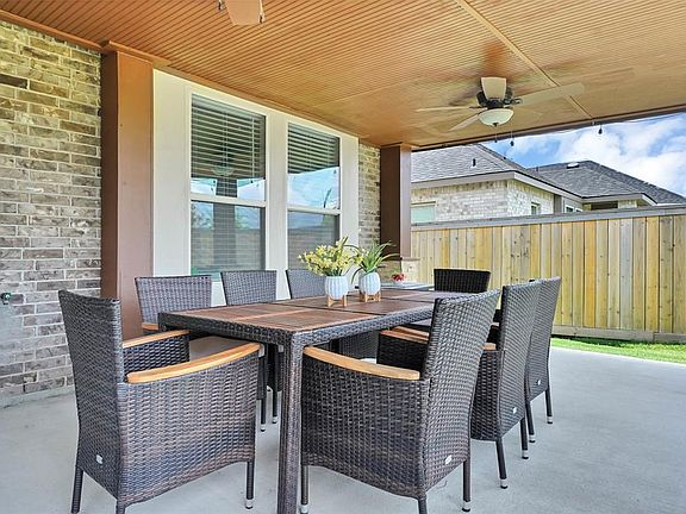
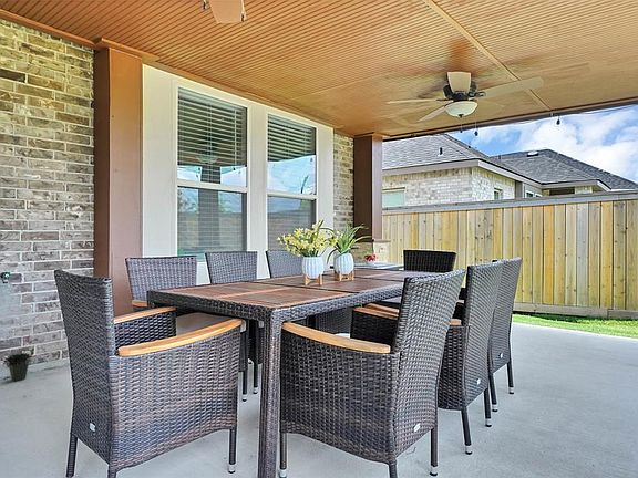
+ potted plant (18, 355)
